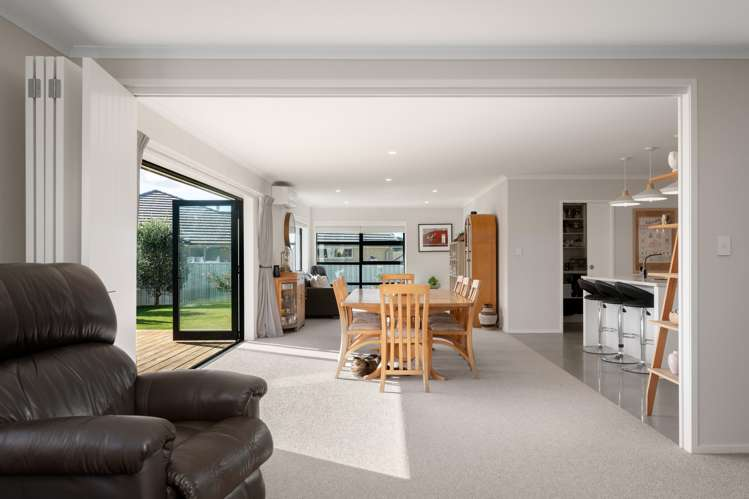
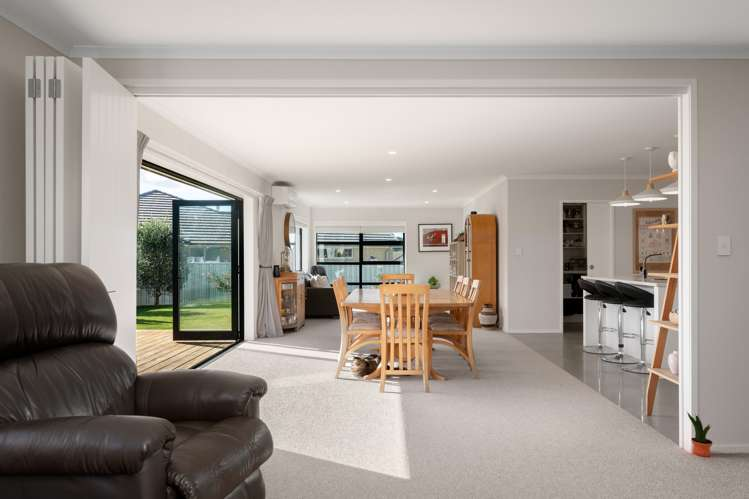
+ potted plant (699, 432)
